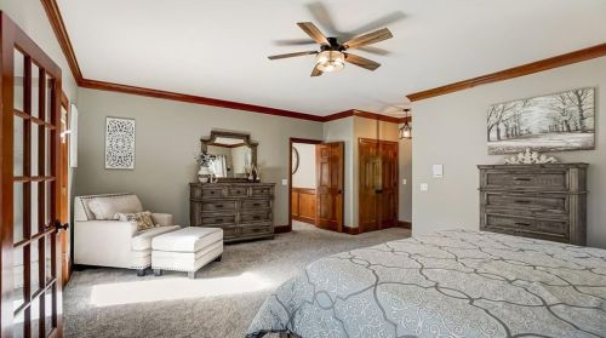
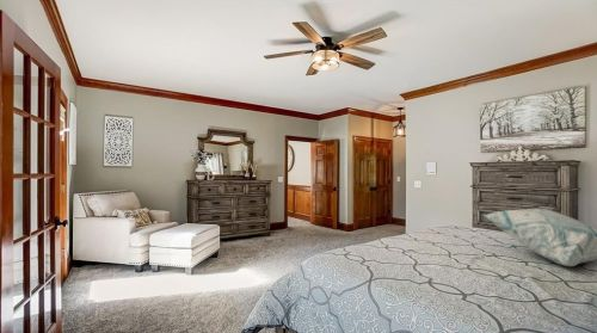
+ decorative pillow (548, 233)
